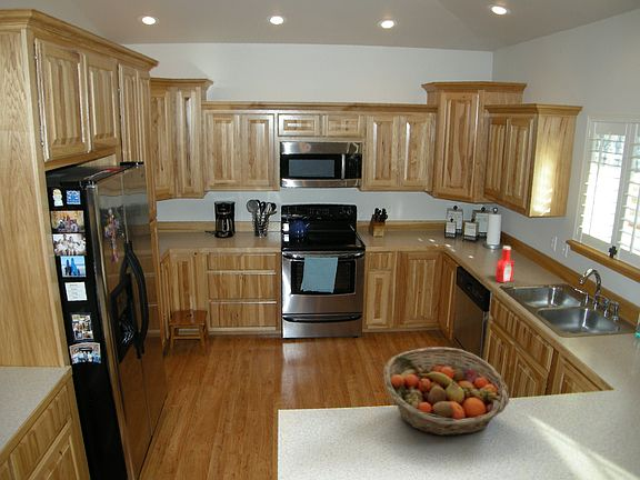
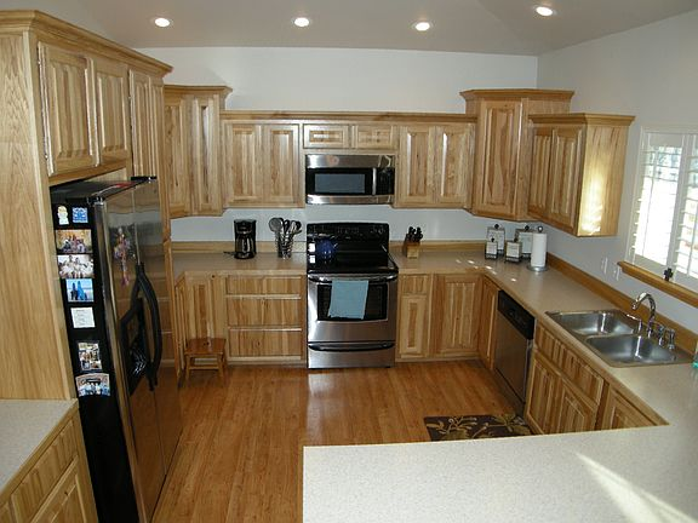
- fruit basket (443, 390)
- soap bottle (504, 263)
